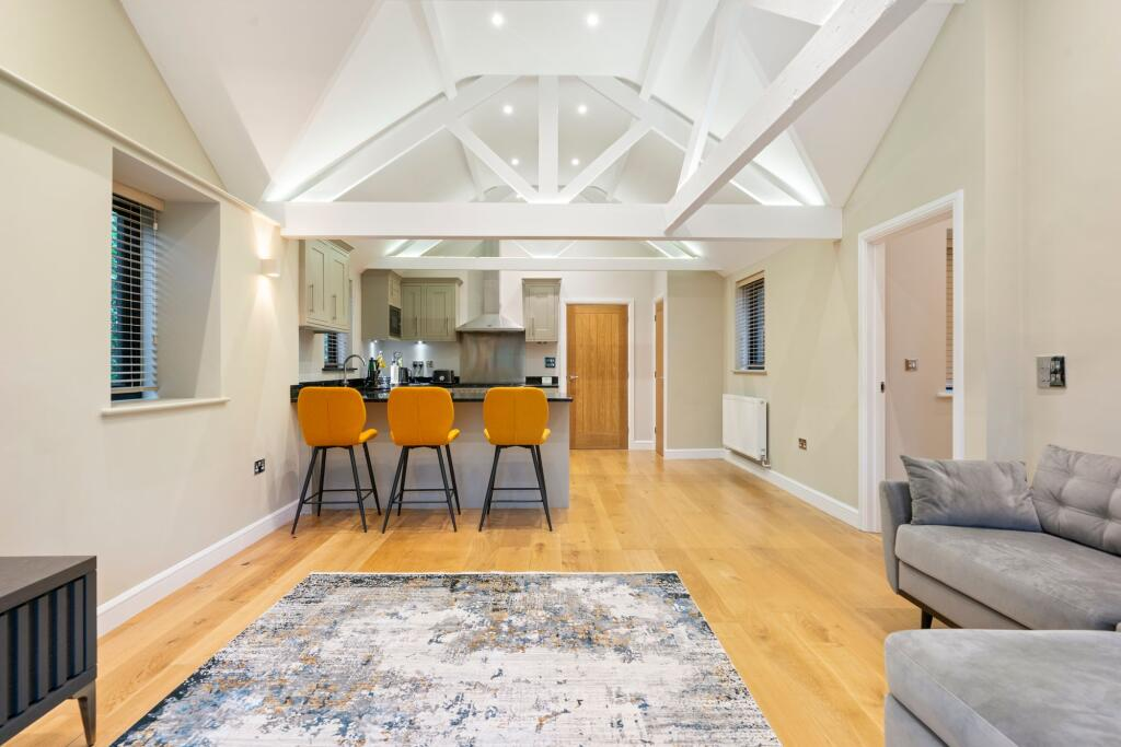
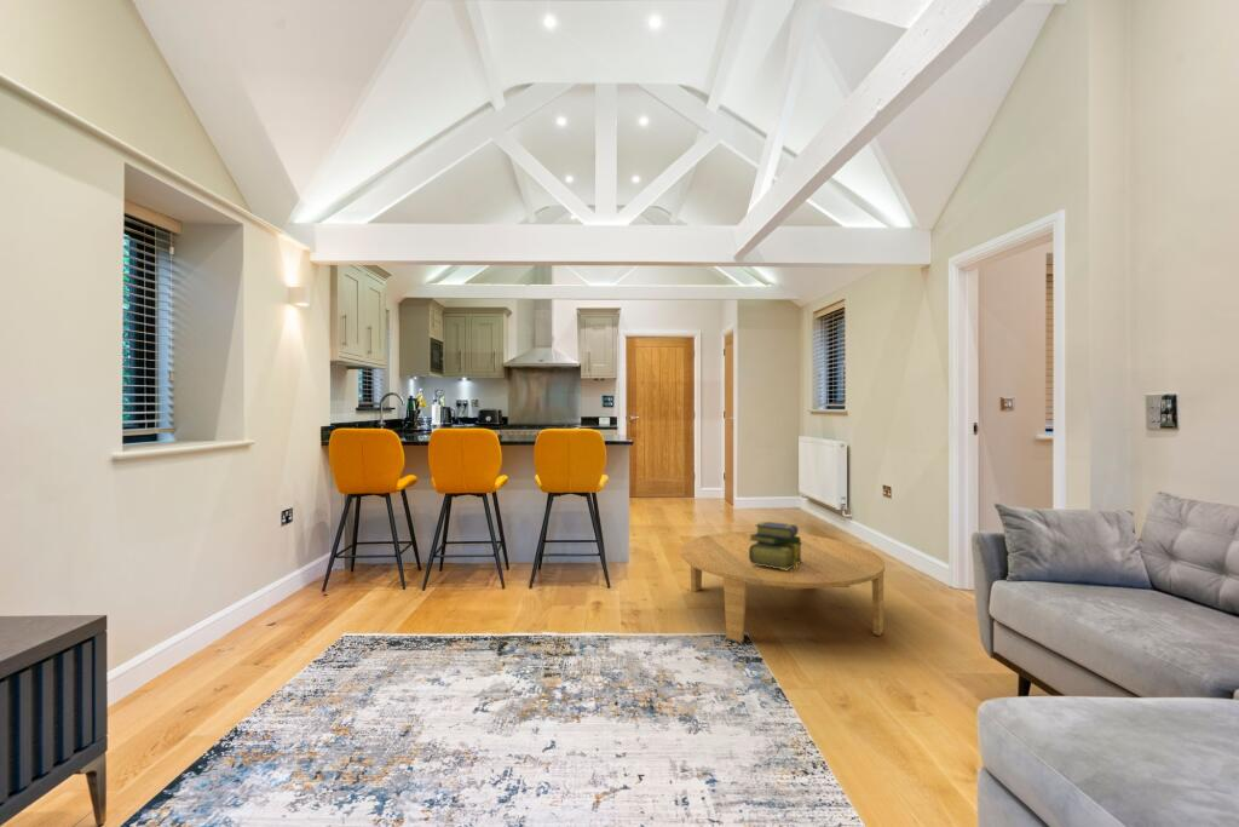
+ stack of books (776, 541)
+ coffee table (777, 580)
